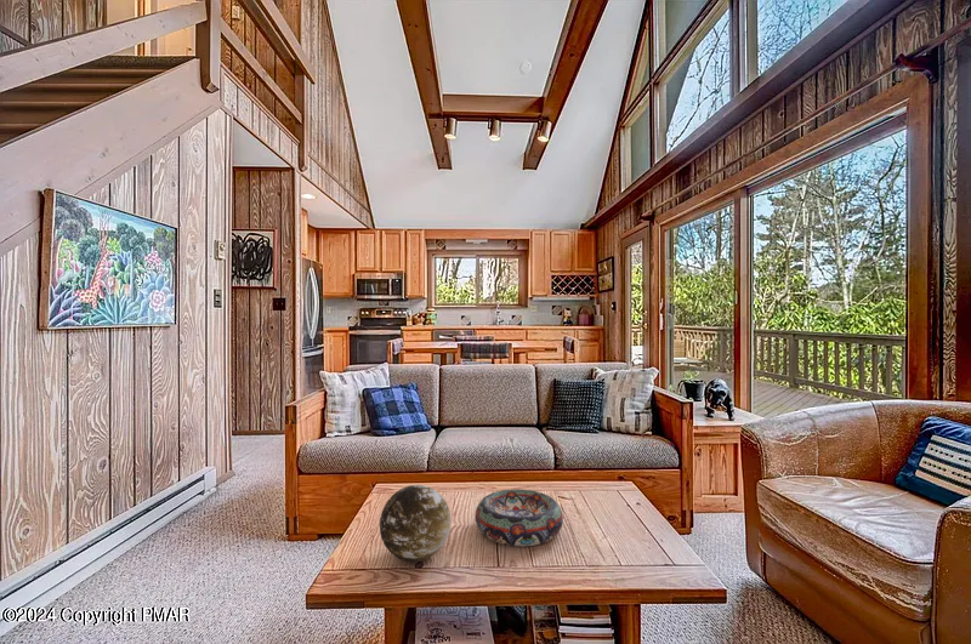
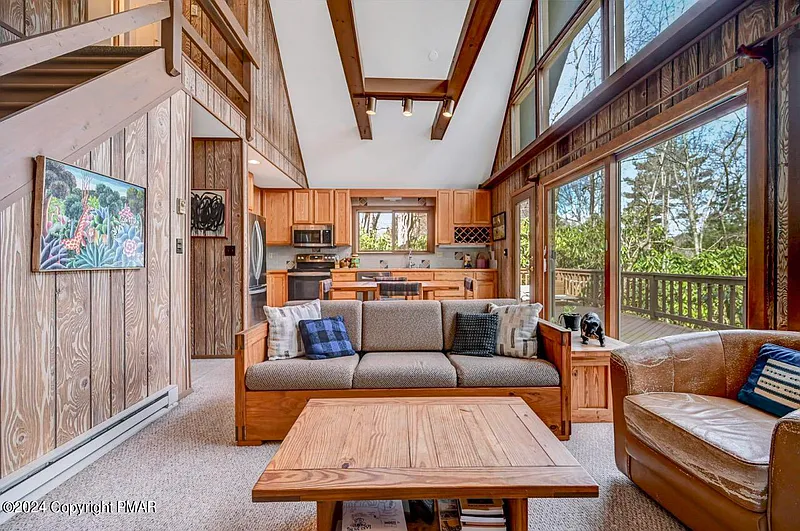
- decorative bowl (518, 515)
- decorative orb (415, 522)
